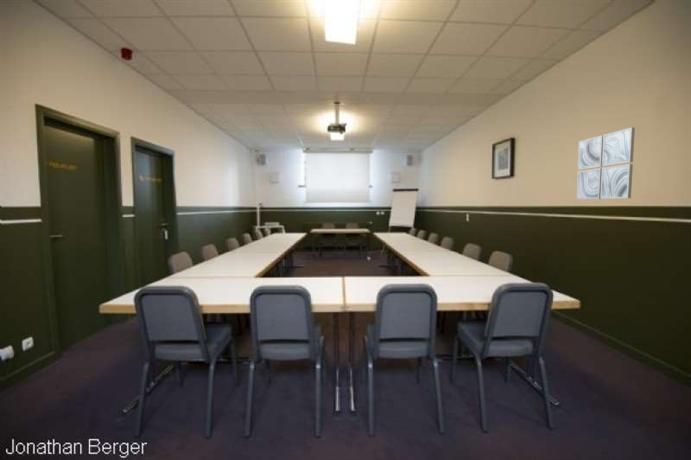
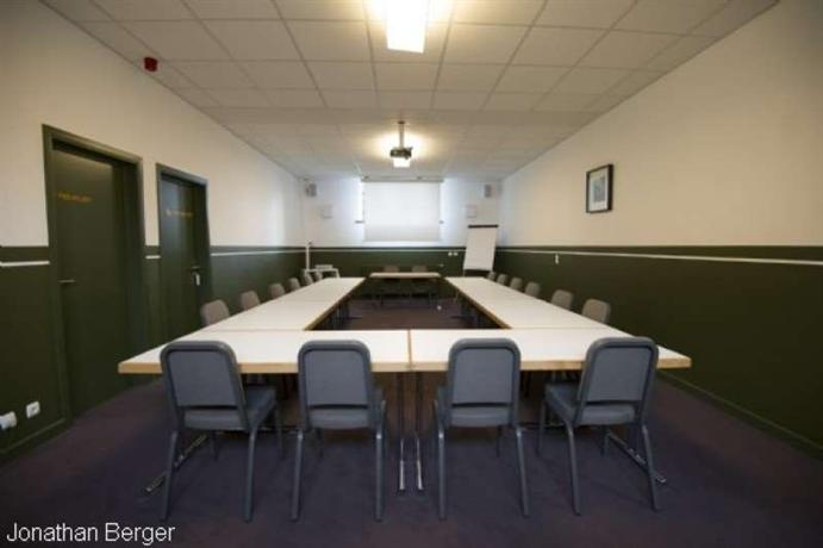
- wall art (602, 166)
